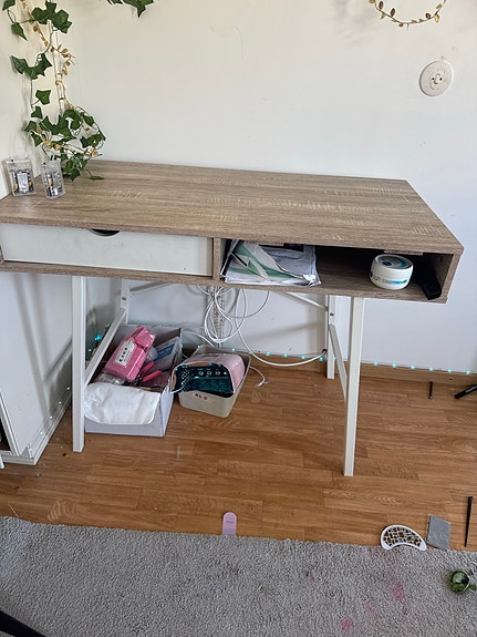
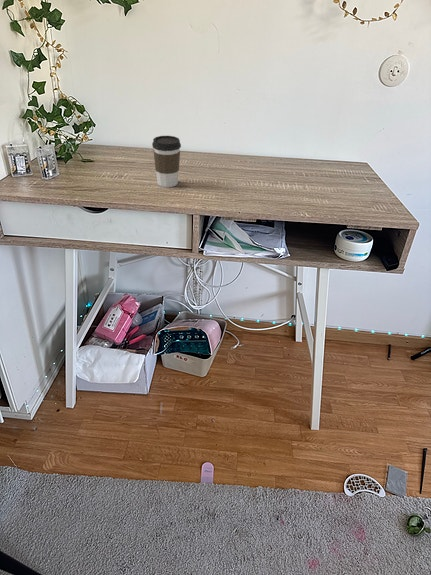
+ coffee cup (166, 162)
